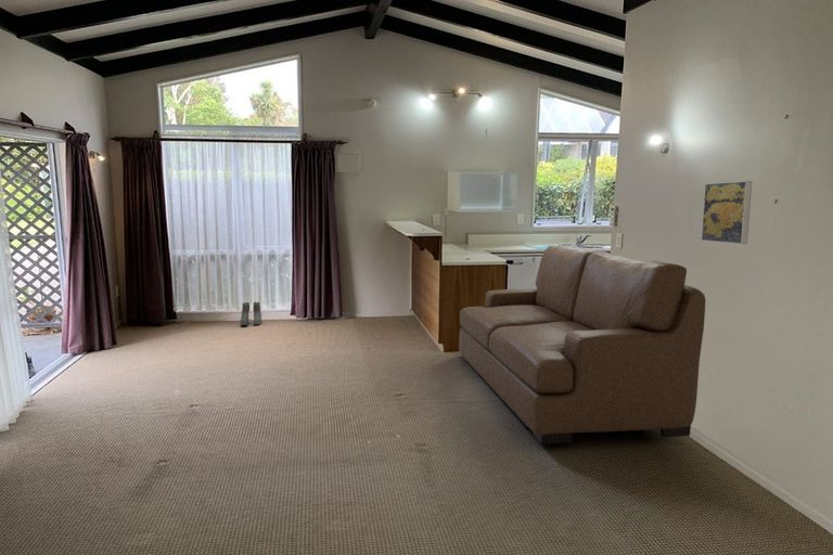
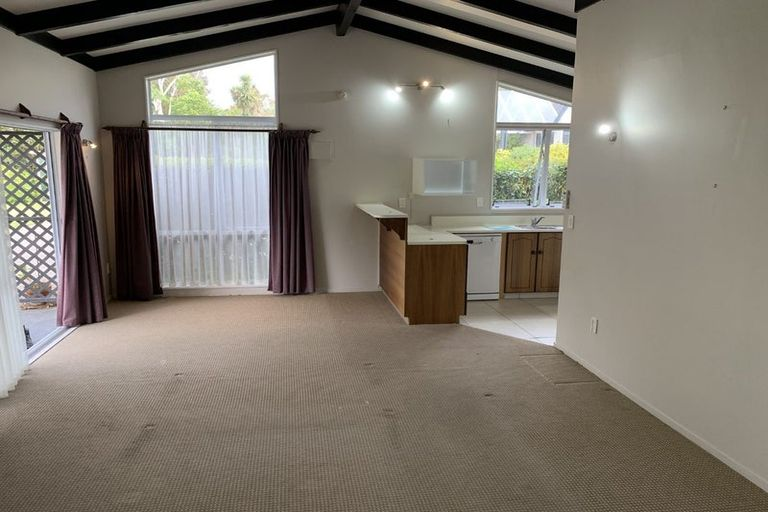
- sofa (553, 321)
- boots (249, 311)
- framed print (725, 212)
